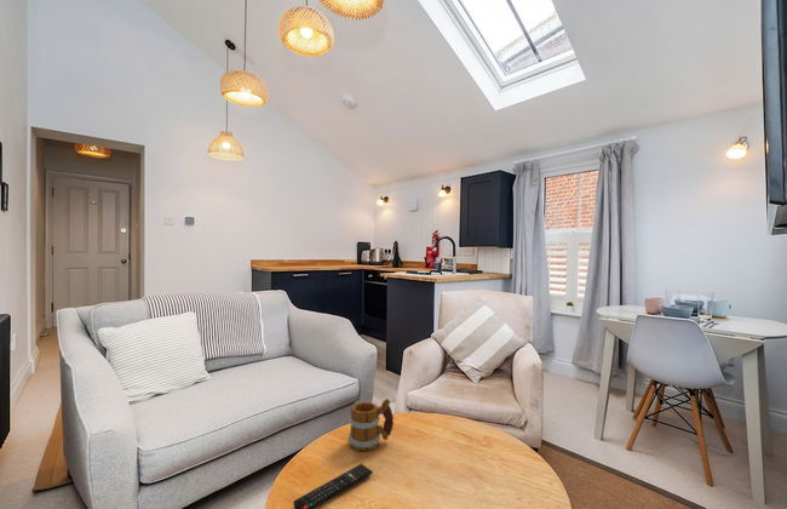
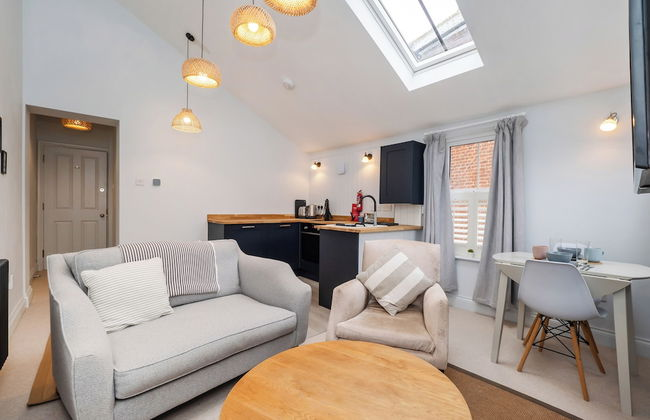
- remote control (334, 487)
- mug (370, 421)
